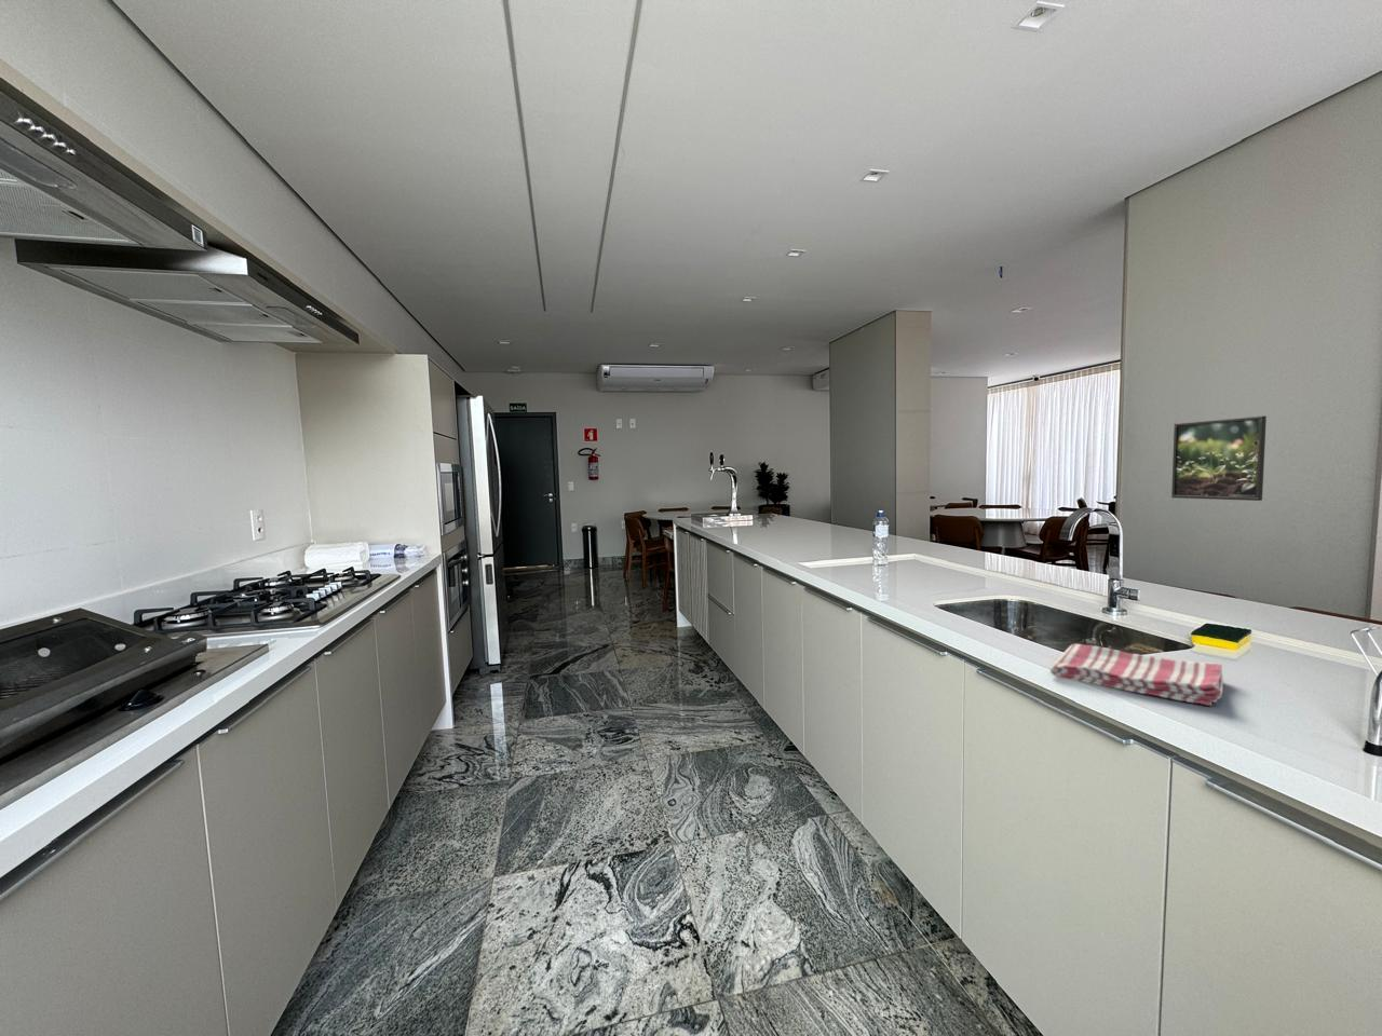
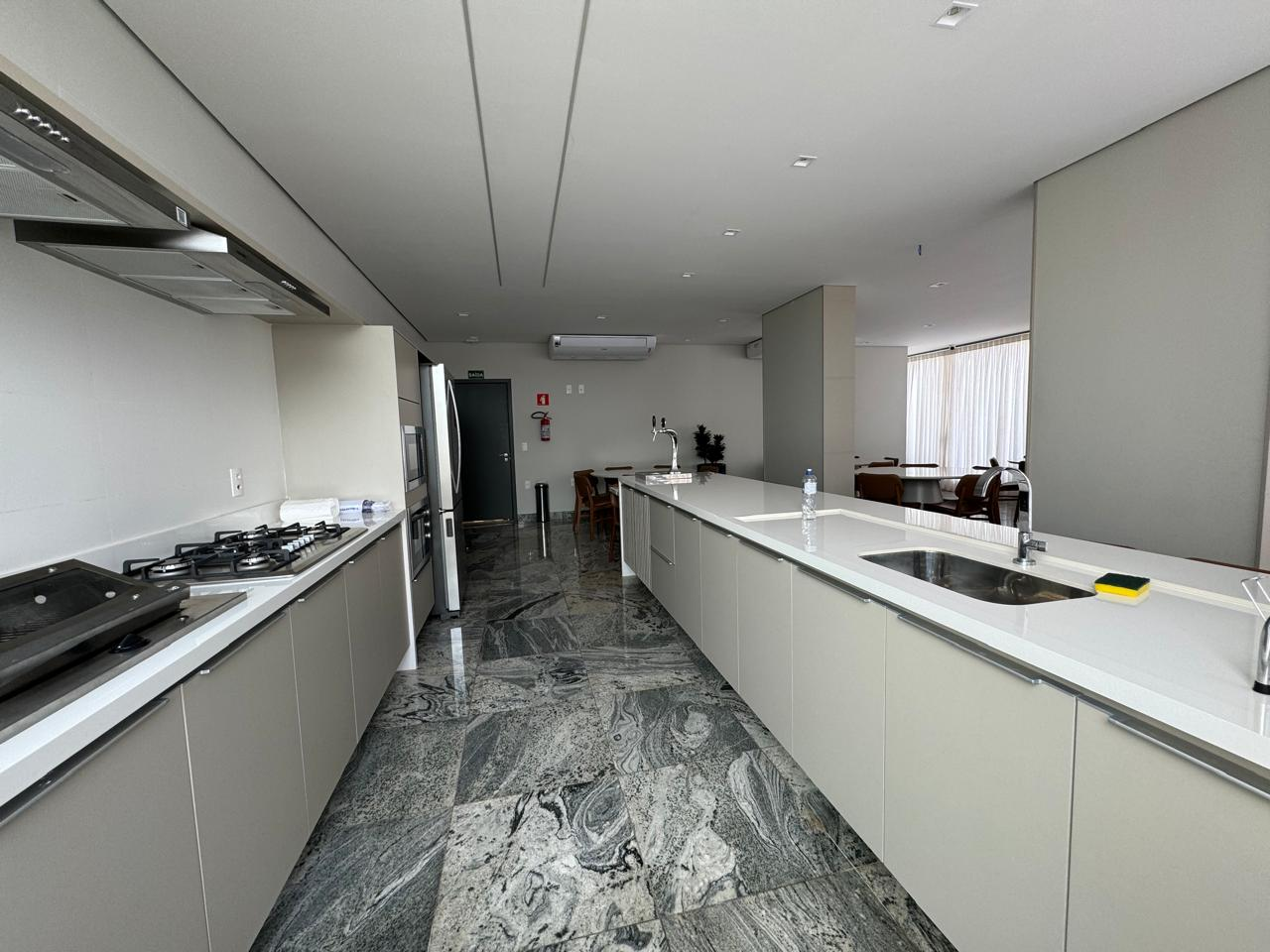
- dish towel (1134, 667)
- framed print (1214, 459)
